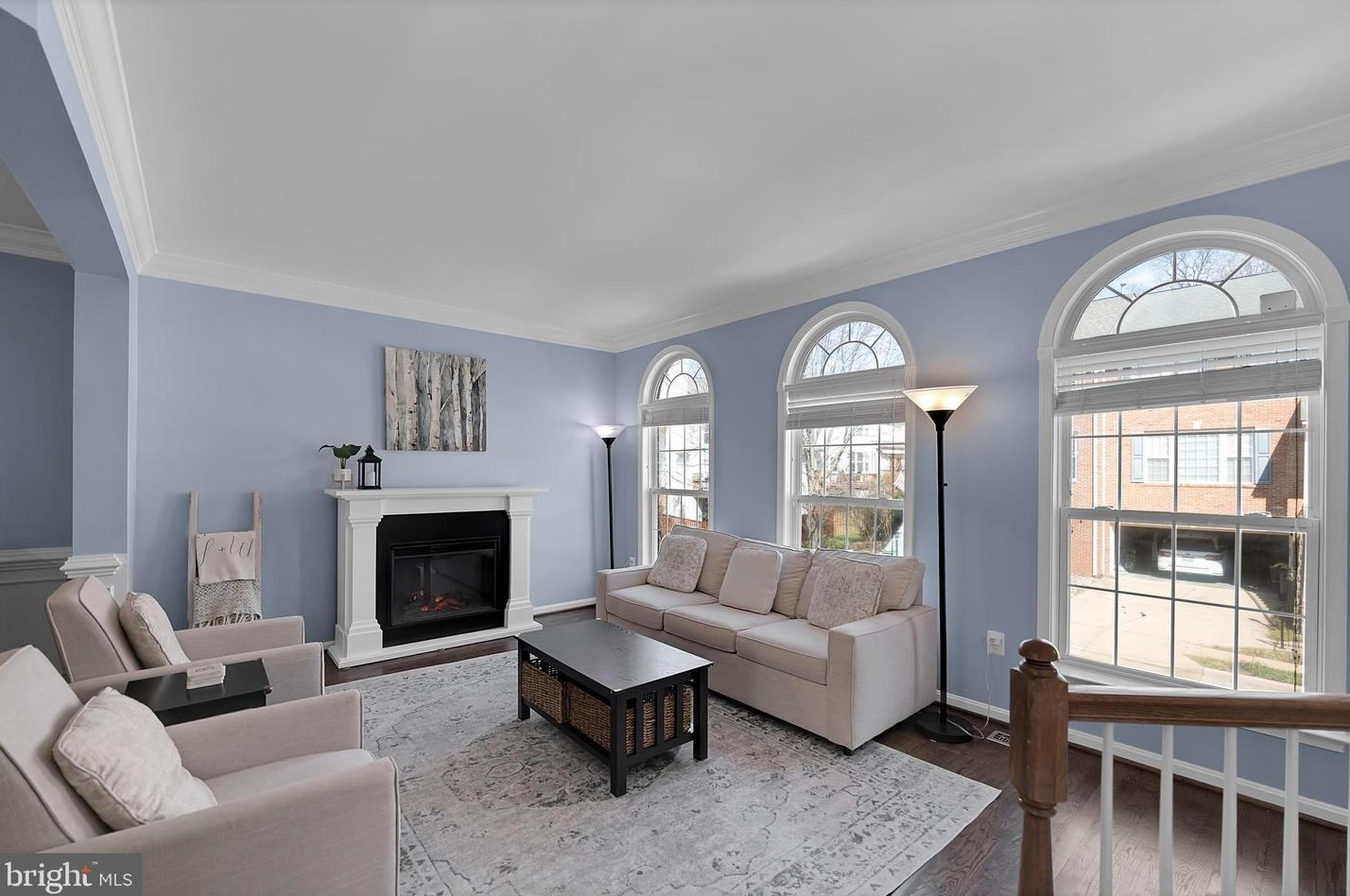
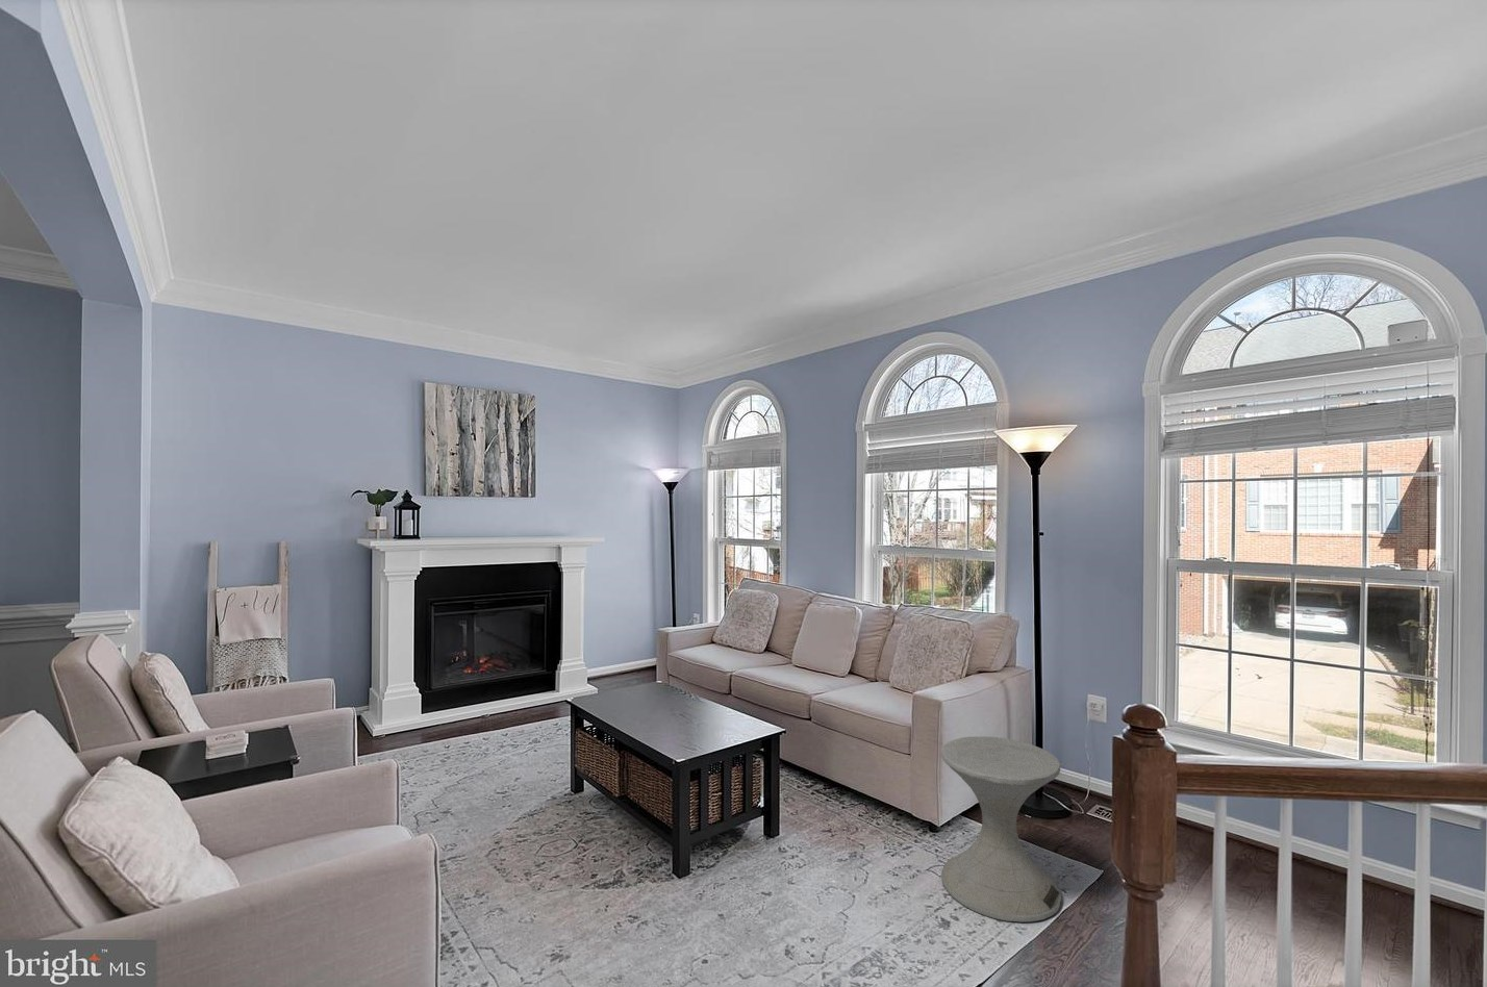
+ side table (999, 821)
